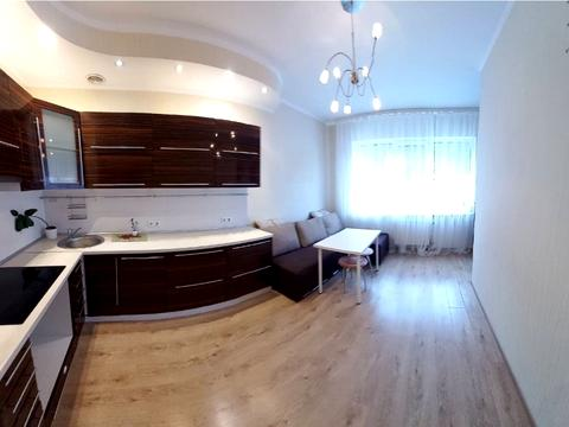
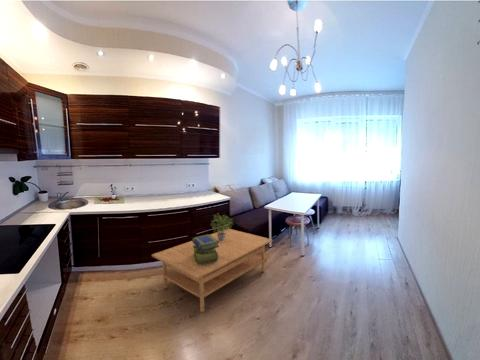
+ coffee table (217, 262)
+ stack of books (205, 248)
+ potted plant (221, 226)
